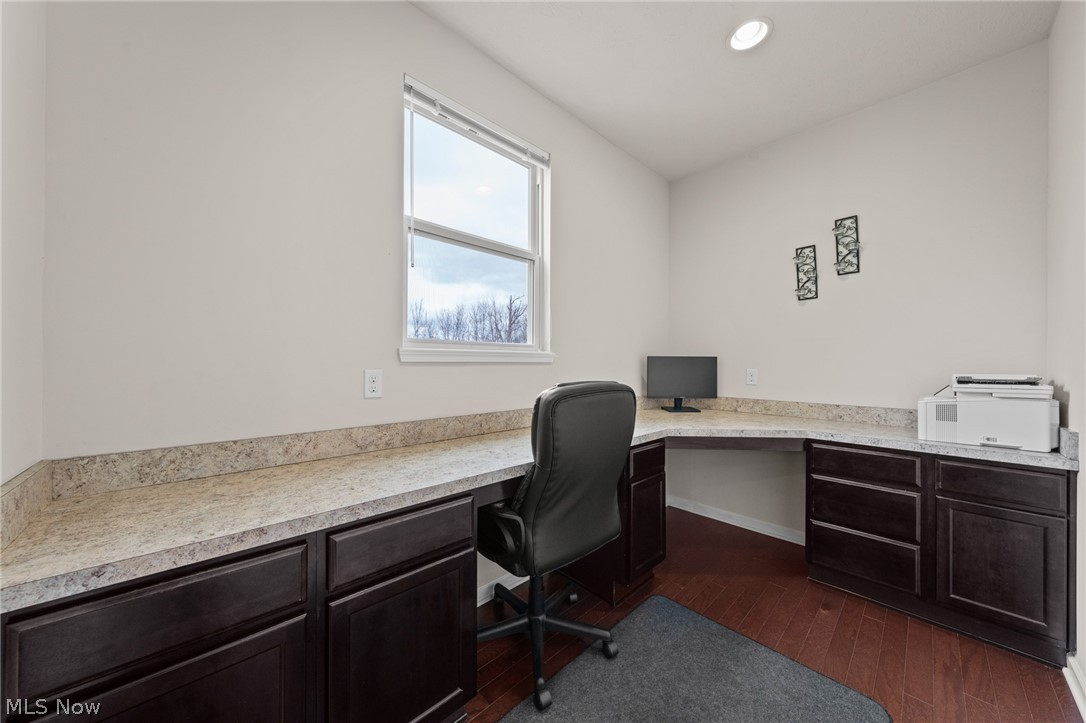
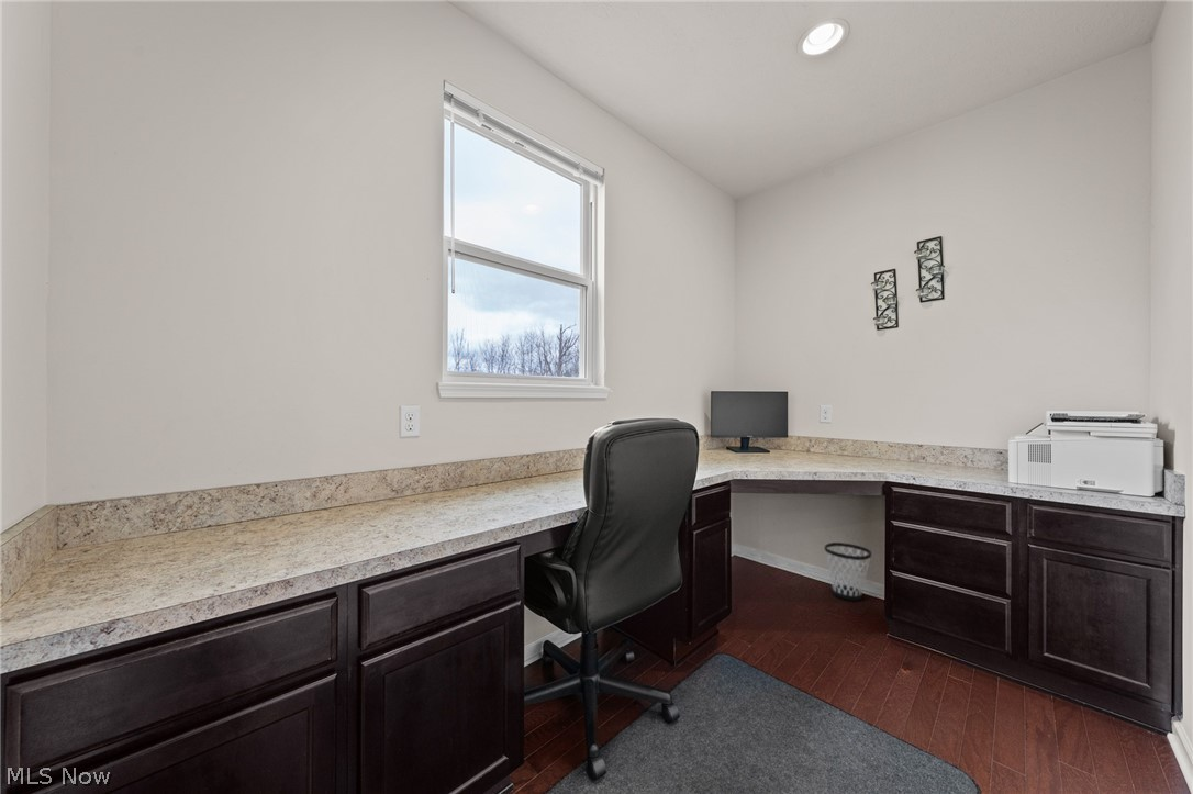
+ wastebasket (848, 572)
